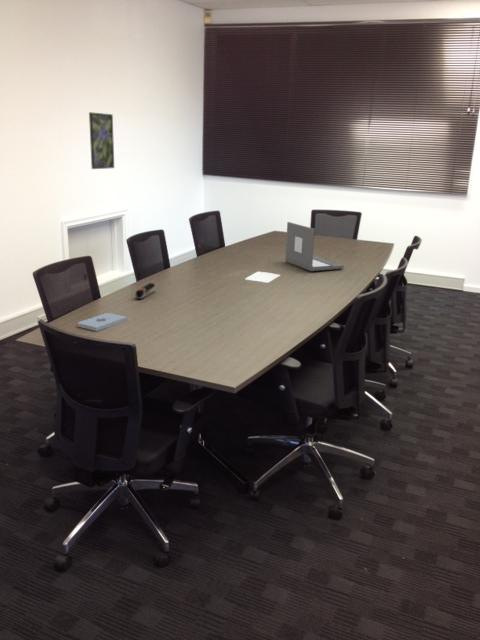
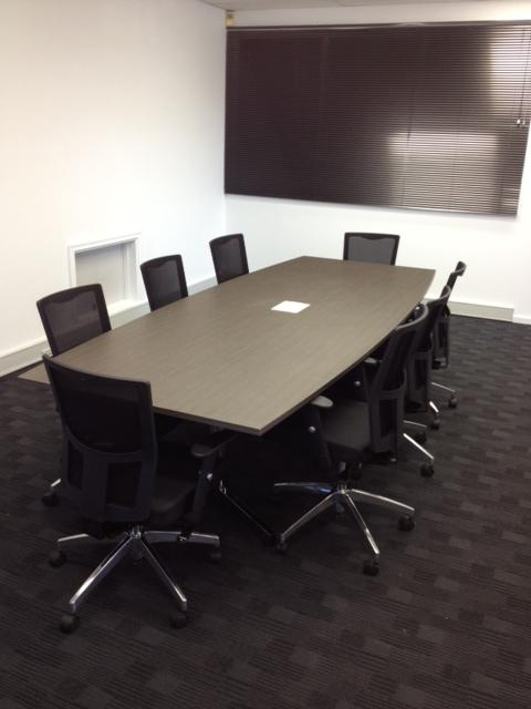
- stapler (145, 290)
- laptop (313, 245)
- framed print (102, 141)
- notepad (102, 321)
